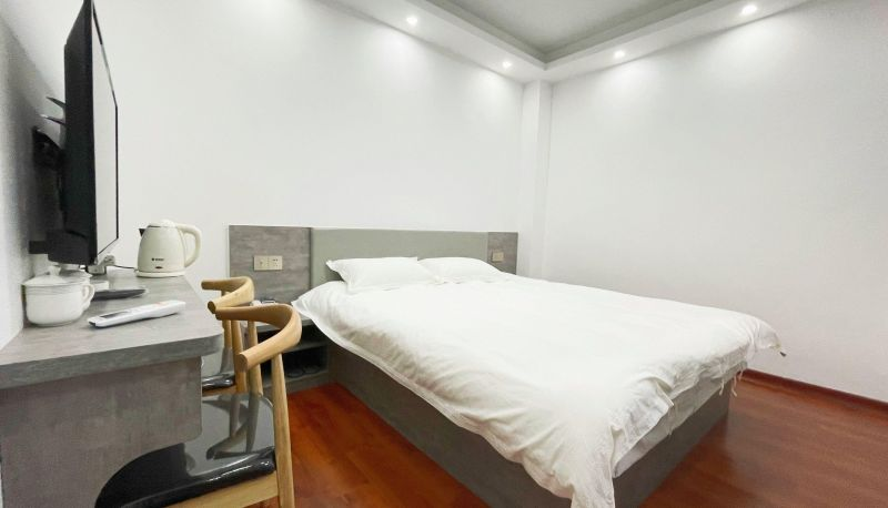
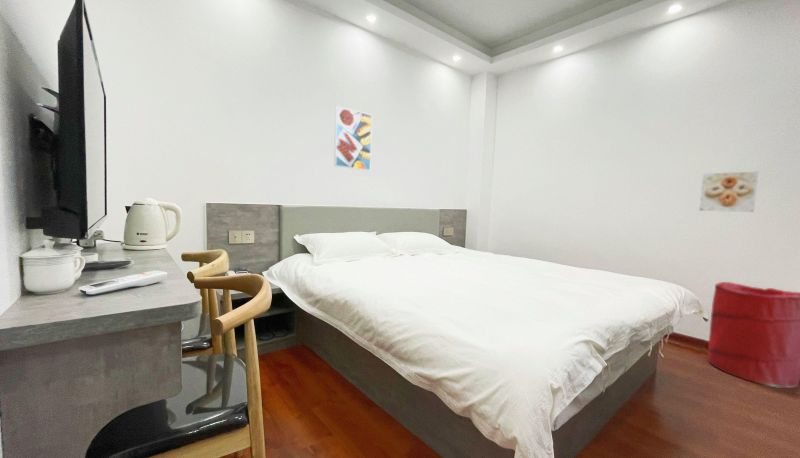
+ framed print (727, 192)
+ laundry hamper (755, 328)
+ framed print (353, 139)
